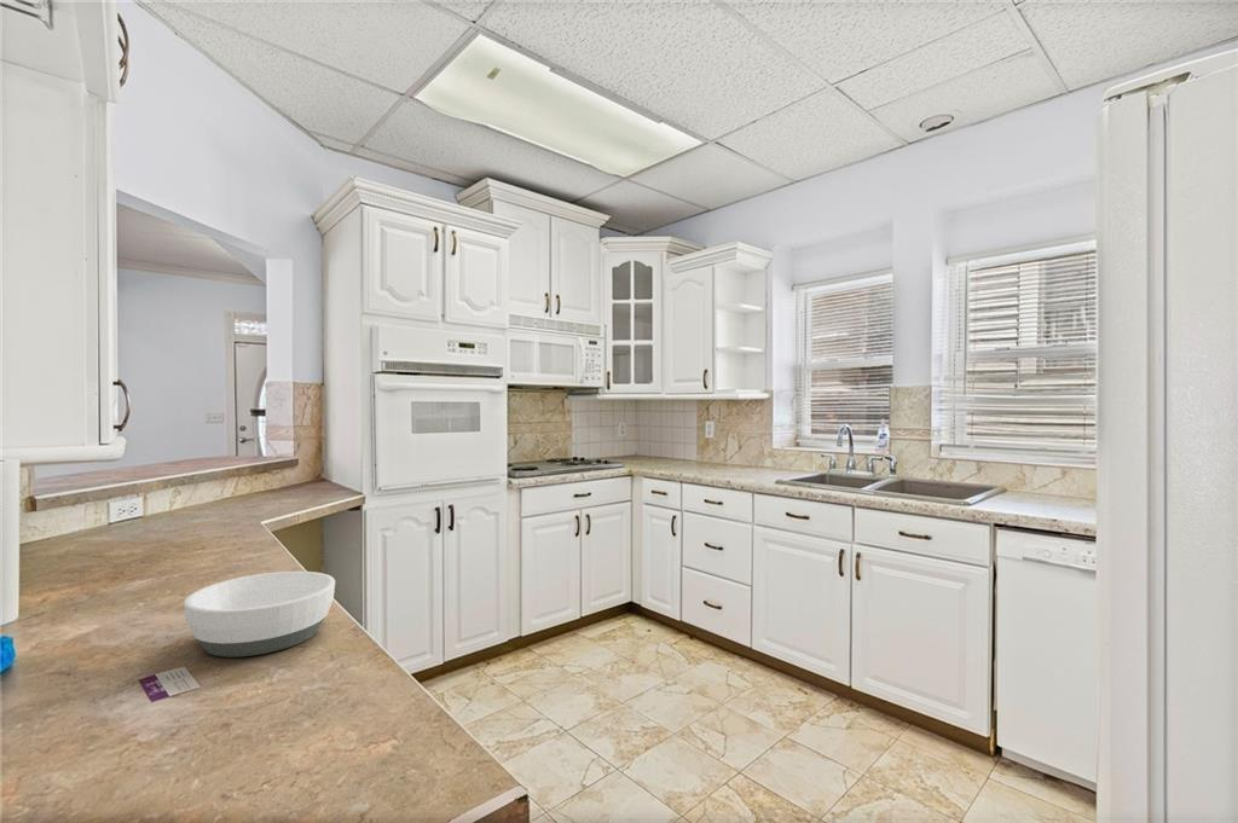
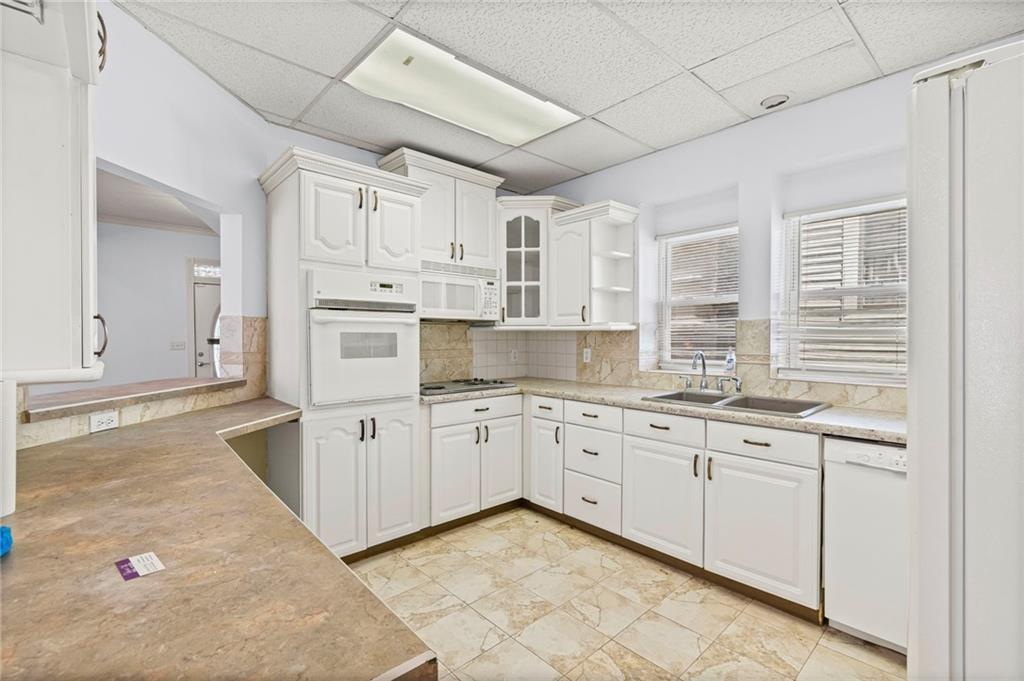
- bowl (264, 612)
